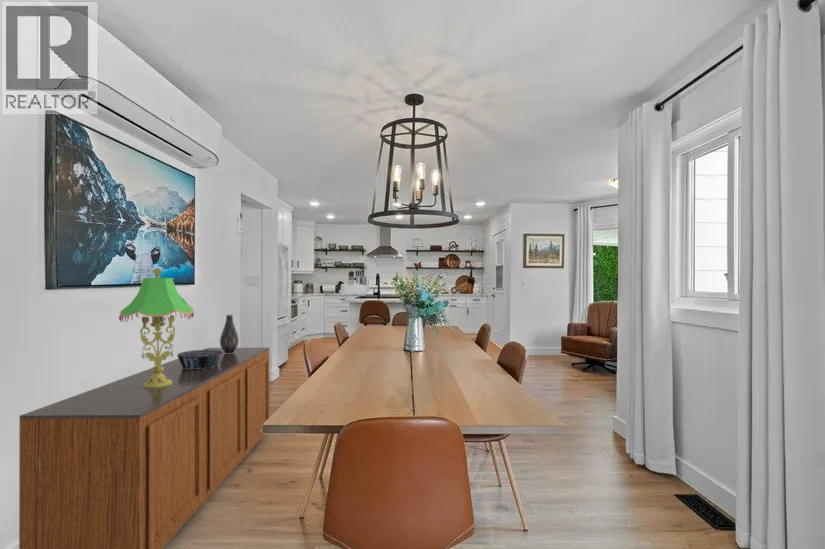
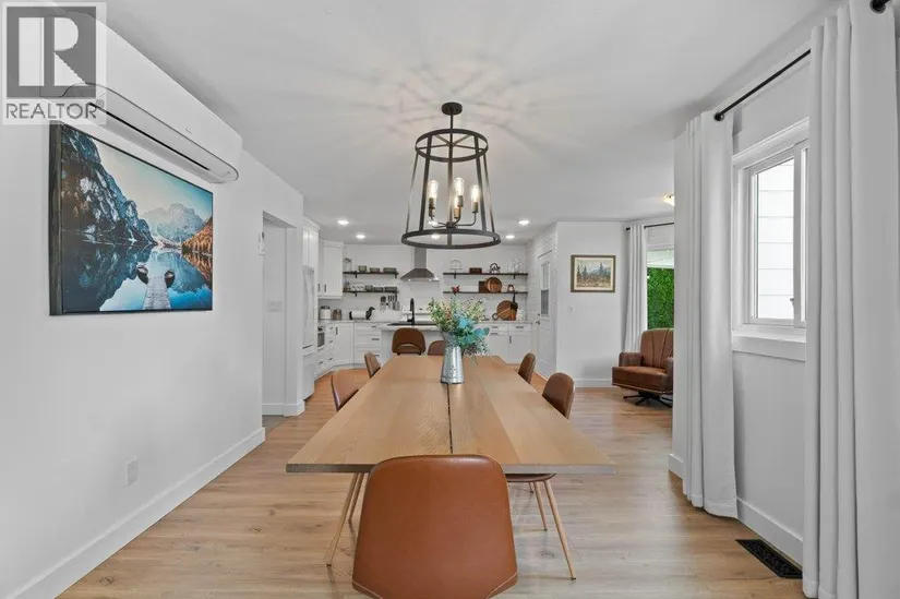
- vase (229, 333)
- sideboard (185, 428)
- decorative bowl (199, 359)
- table lamp (158, 325)
